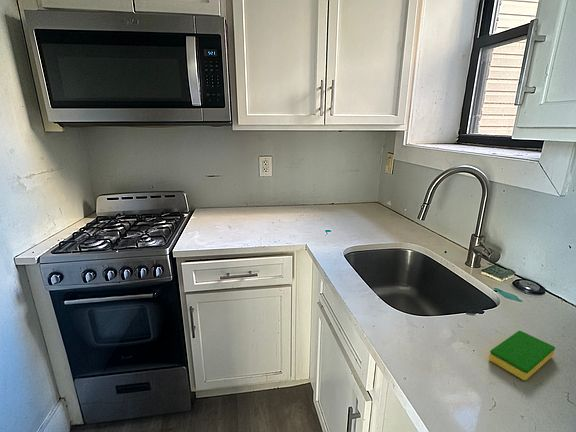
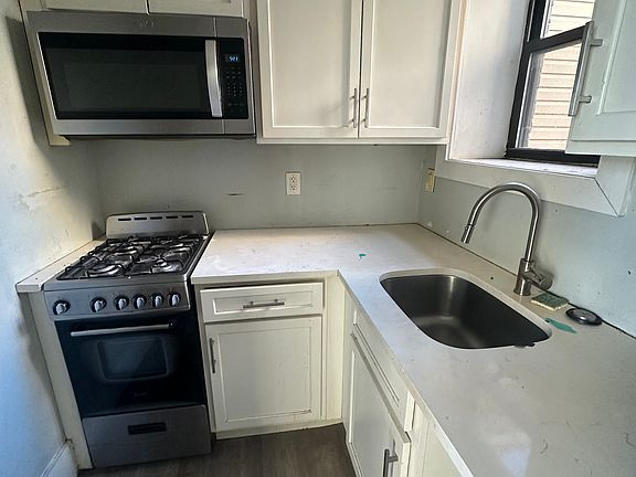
- dish sponge (521, 353)
